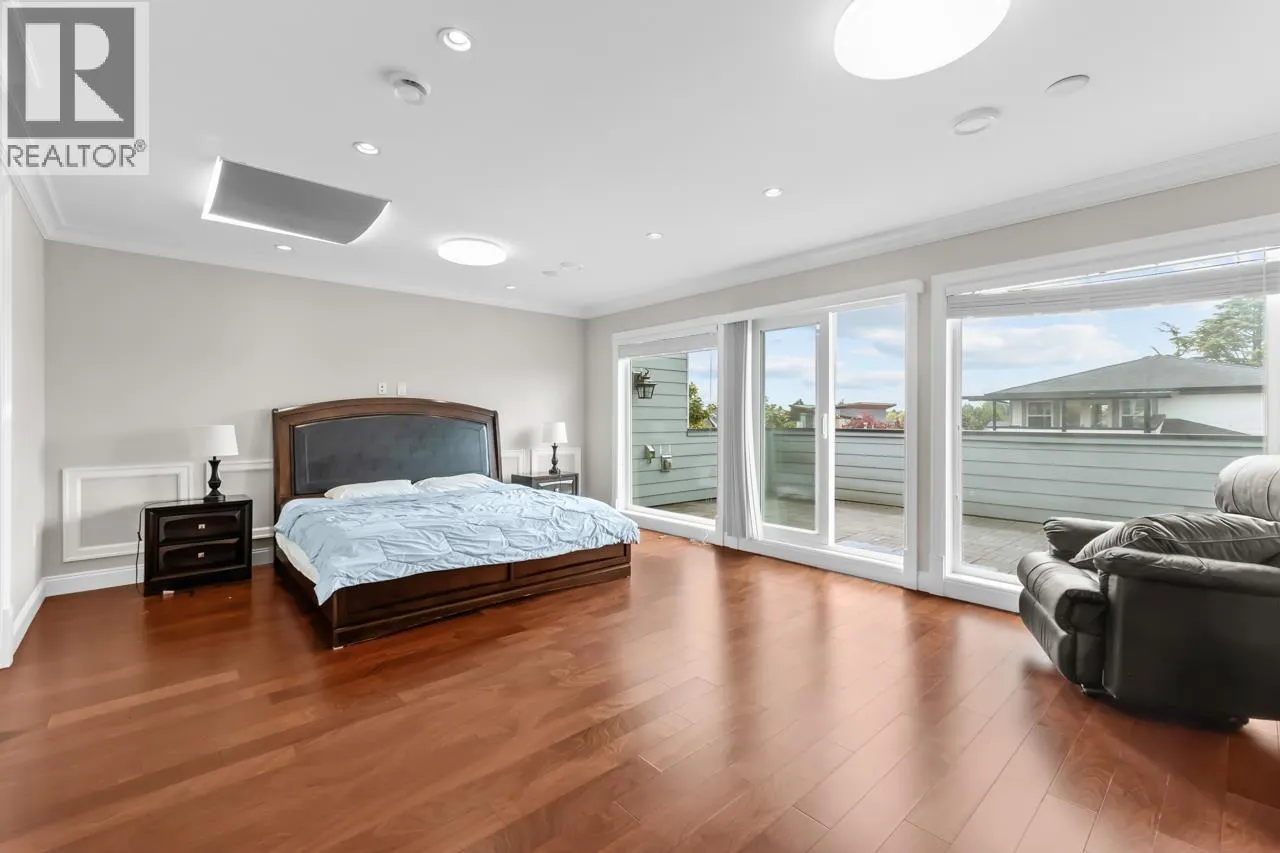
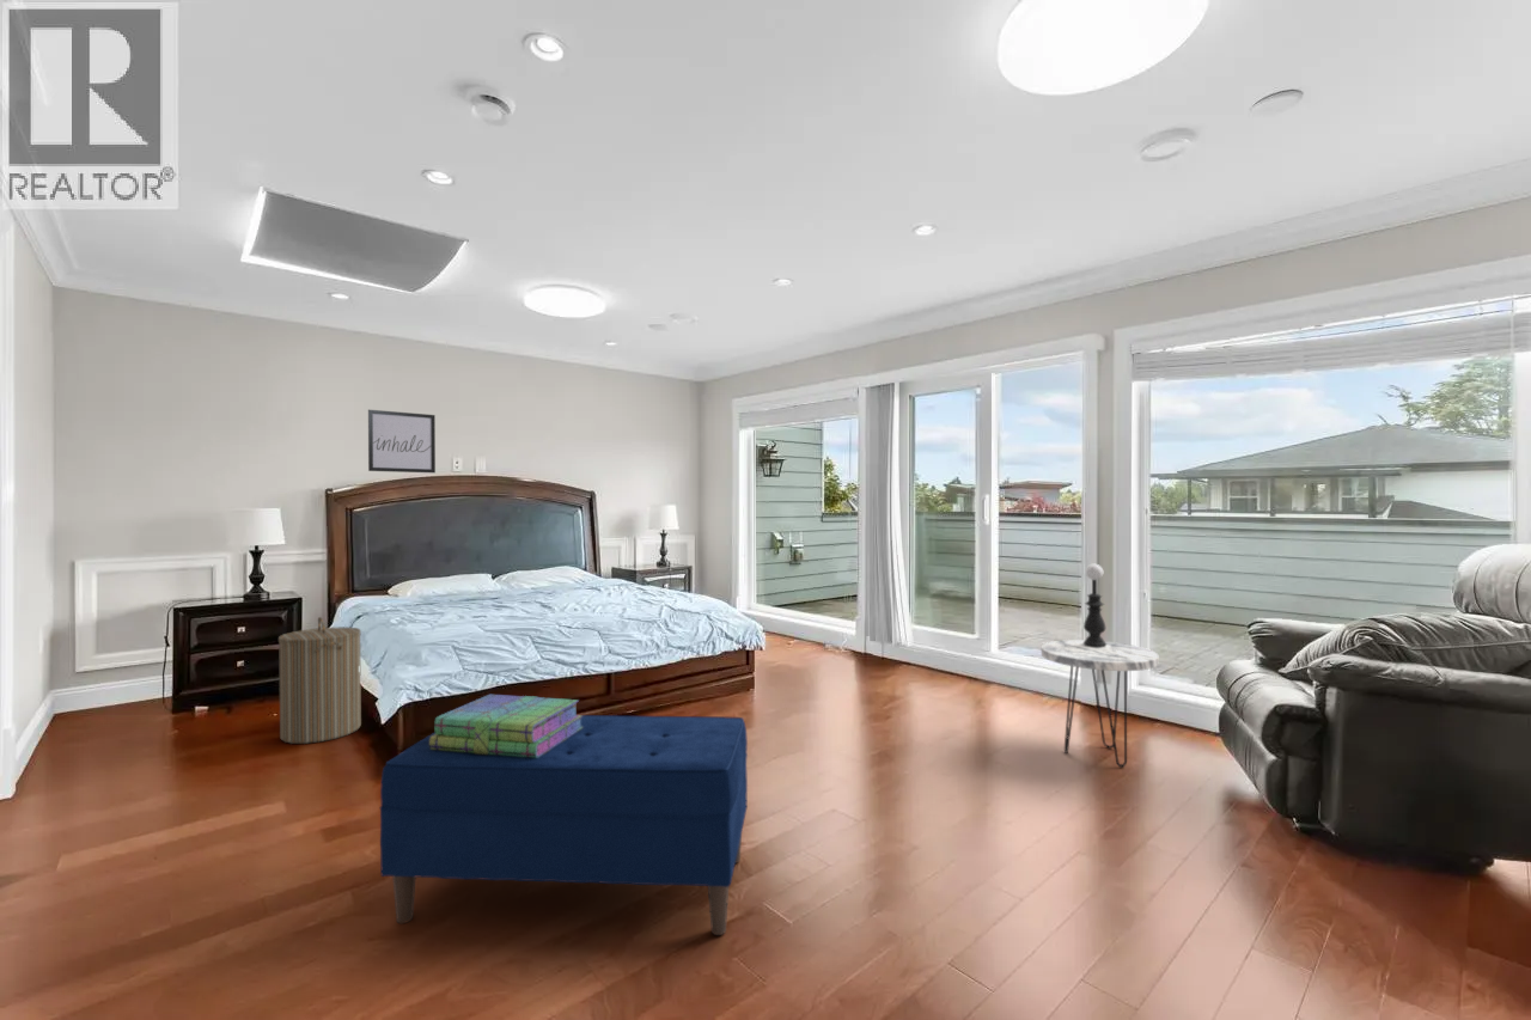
+ bench (580, 812)
+ wall art (402, 441)
+ side table (1098, 702)
+ stack of books (510, 722)
+ laundry hamper (321, 674)
+ table lamp (1094, 604)
